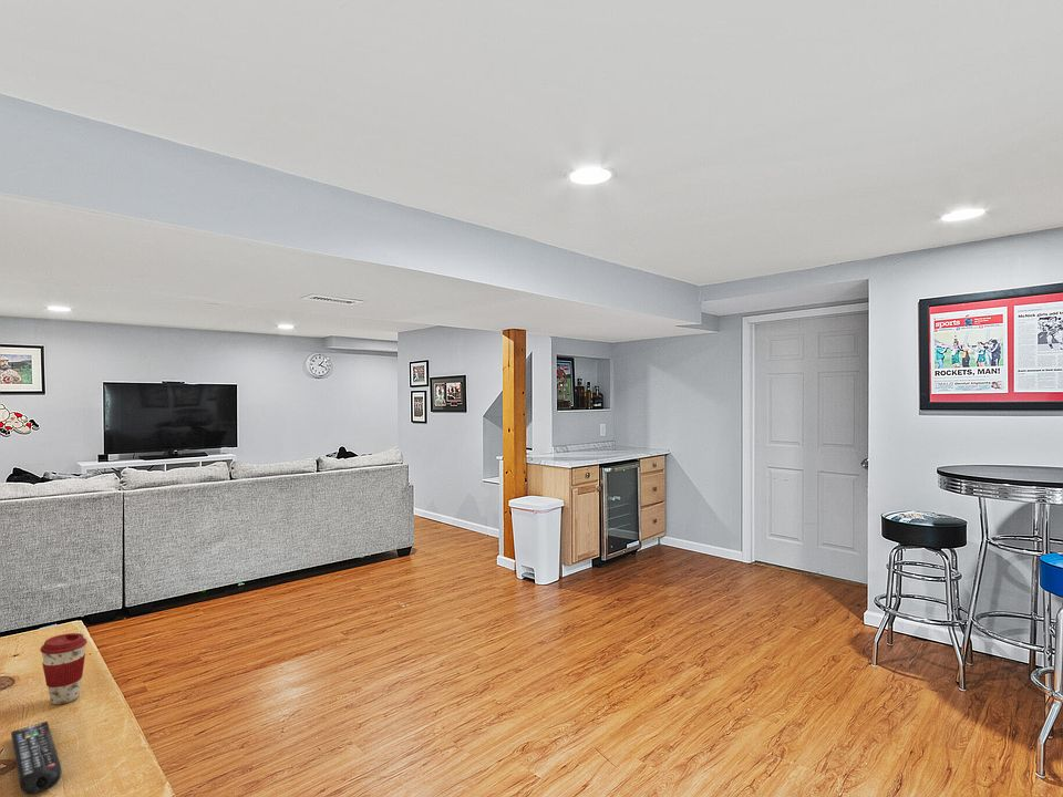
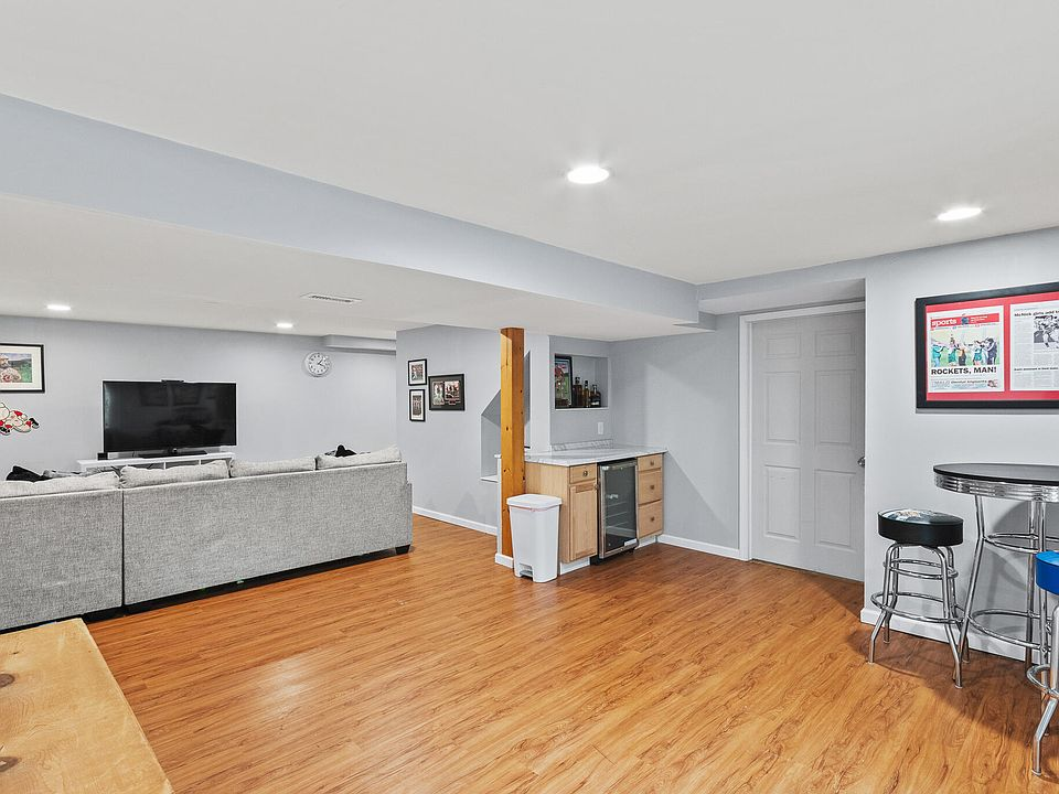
- coffee cup (64, 669)
- remote control (34, 753)
